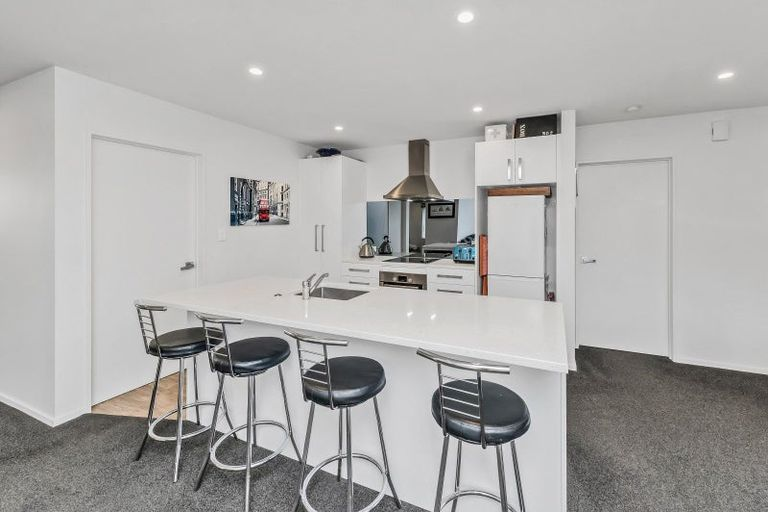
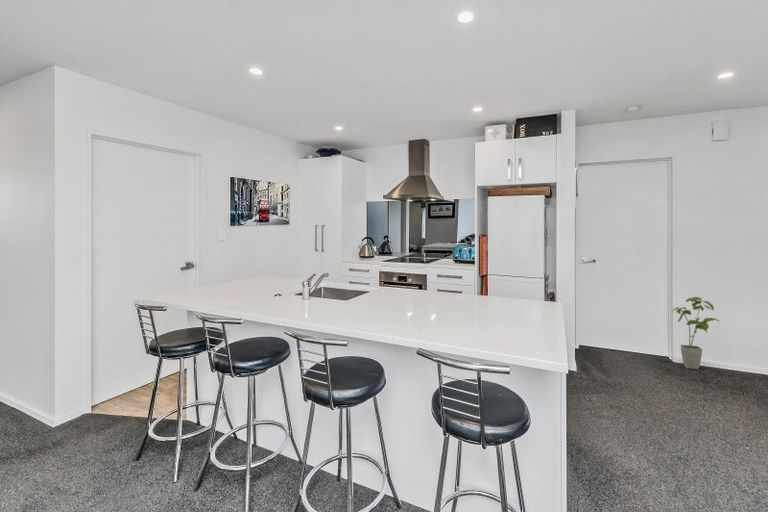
+ house plant (696, 332)
